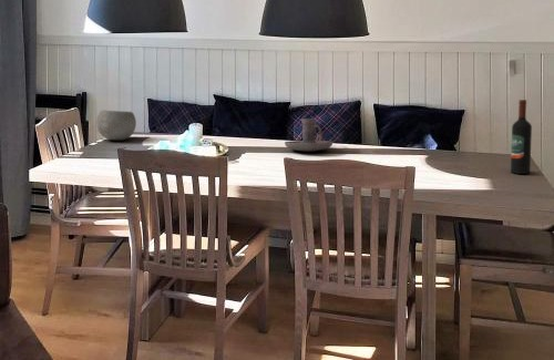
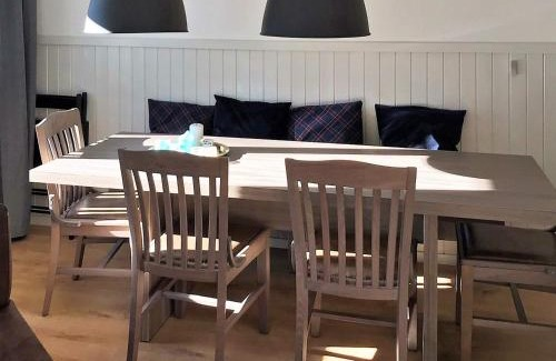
- bowl (116, 125)
- wine bottle (521, 136)
- candle holder (310, 134)
